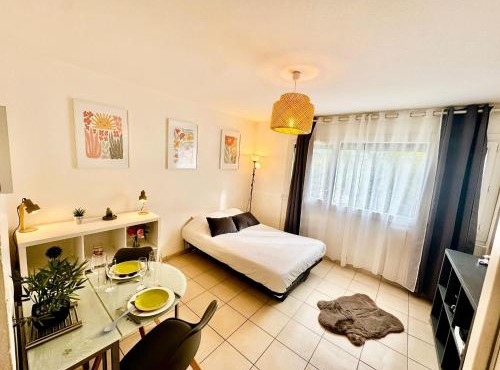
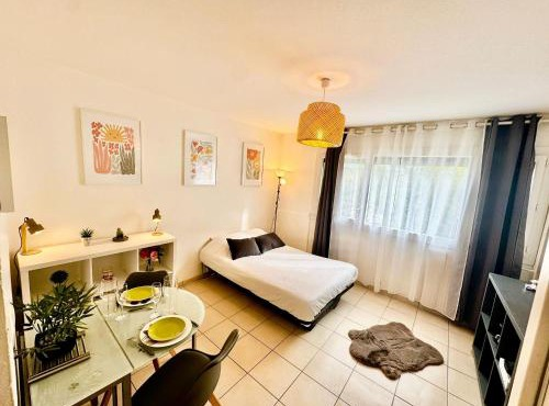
- spoon (120, 317)
